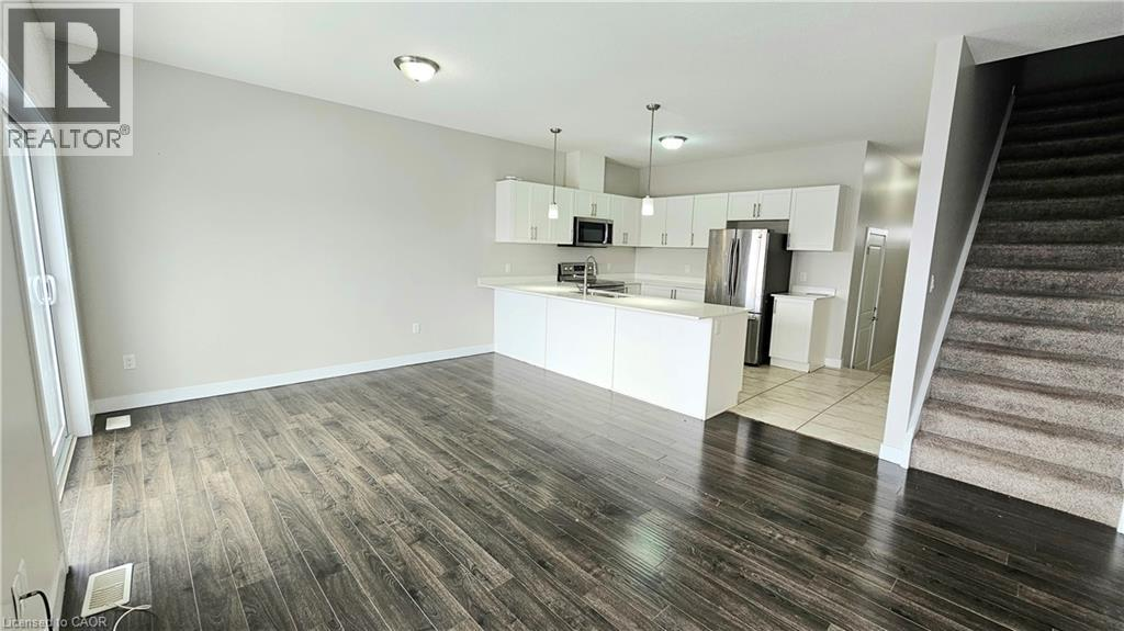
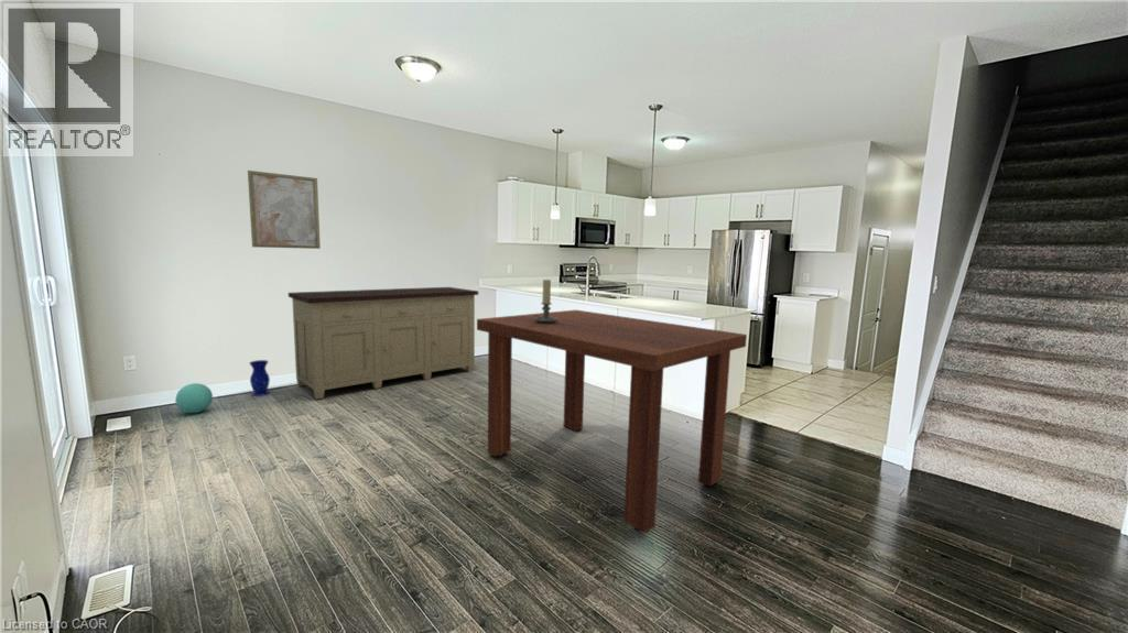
+ sideboard (391, 335)
+ ball (194, 397)
+ wall art (285, 211)
+ candle holder (544, 299)
+ dining table (583, 399)
+ vase (259, 378)
